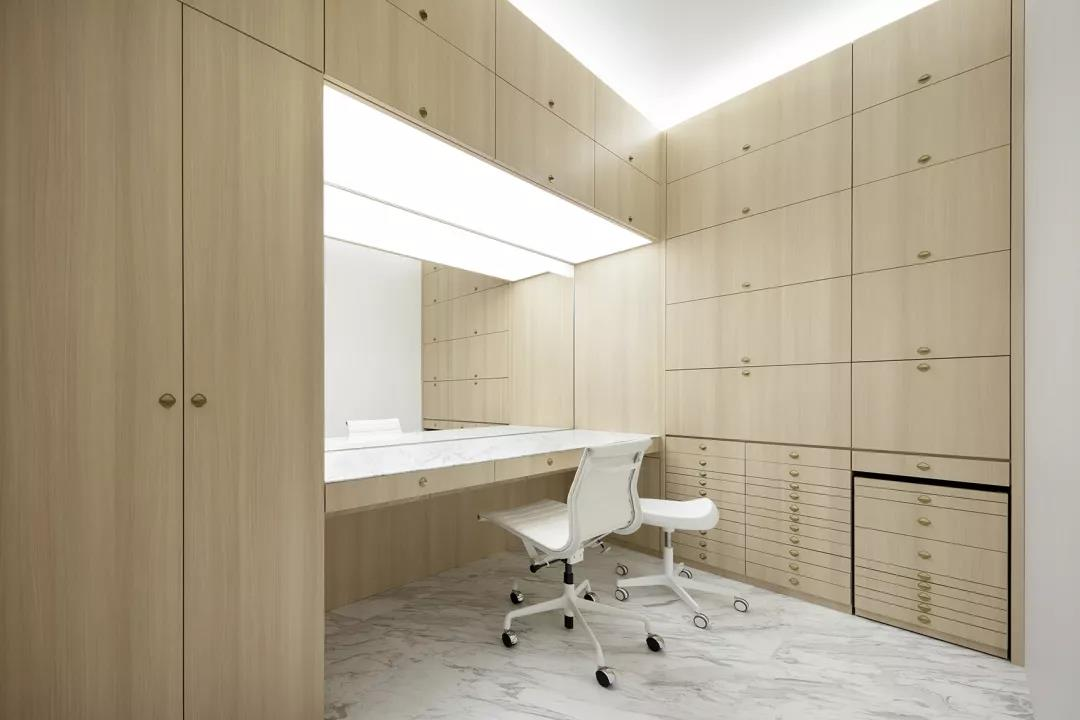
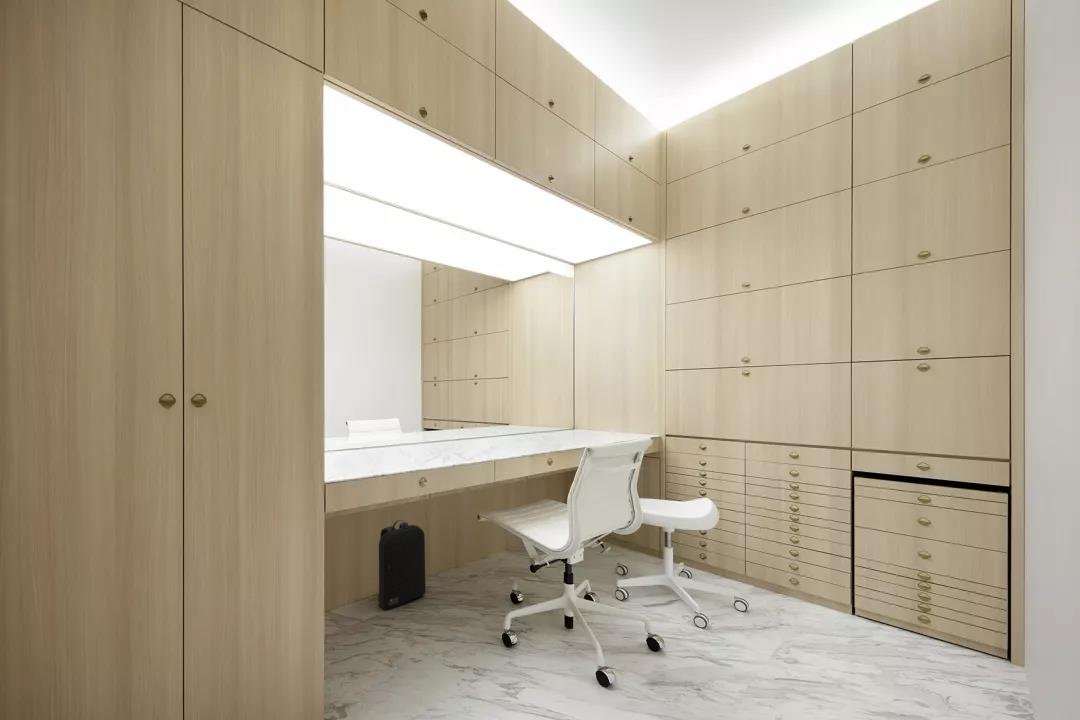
+ backpack (398, 559)
